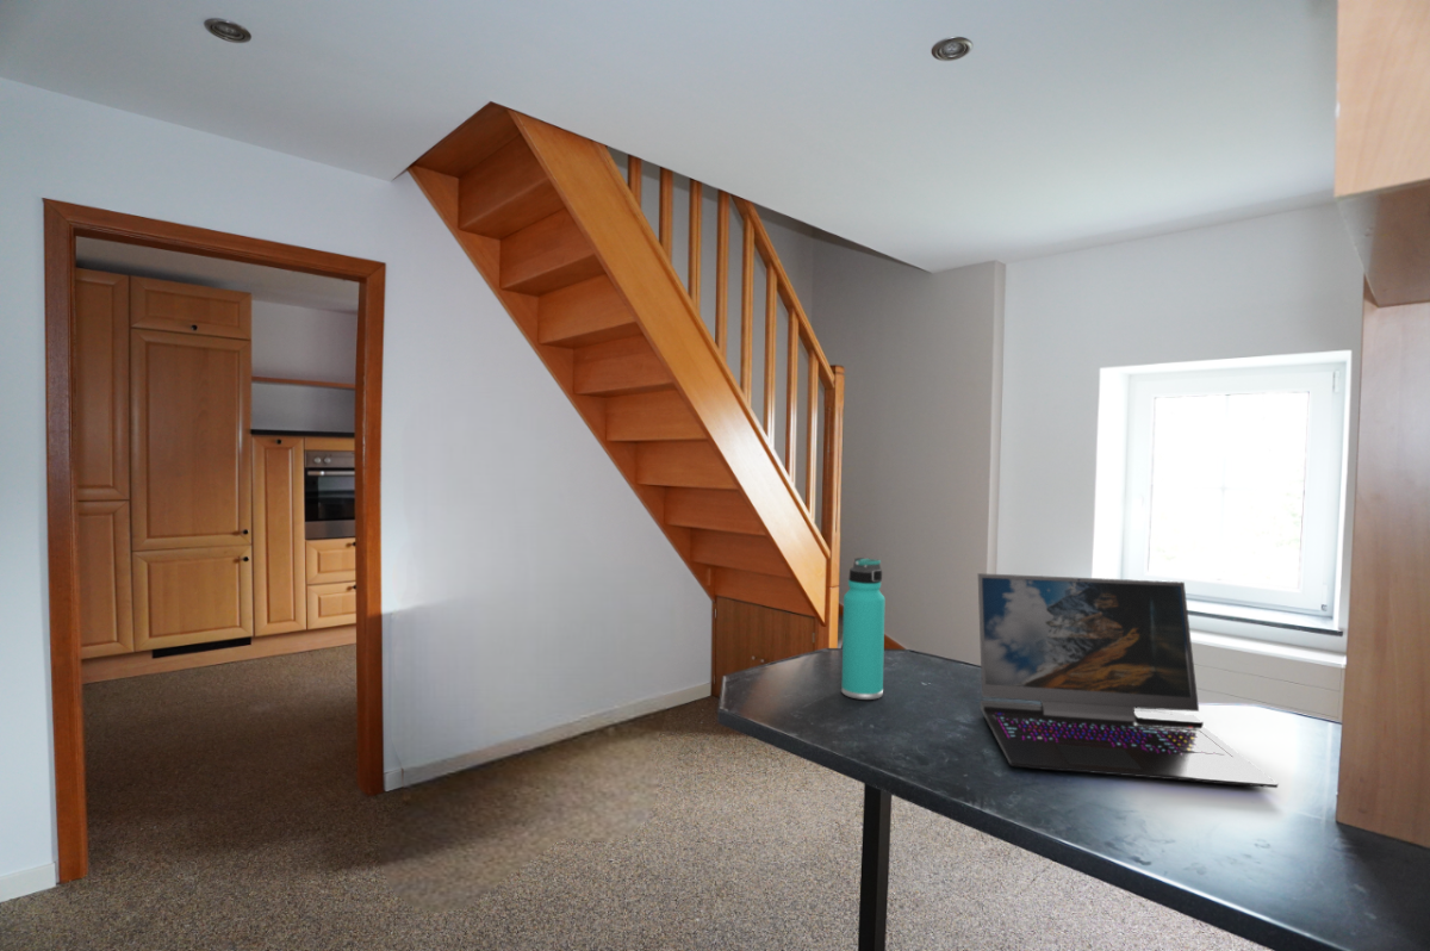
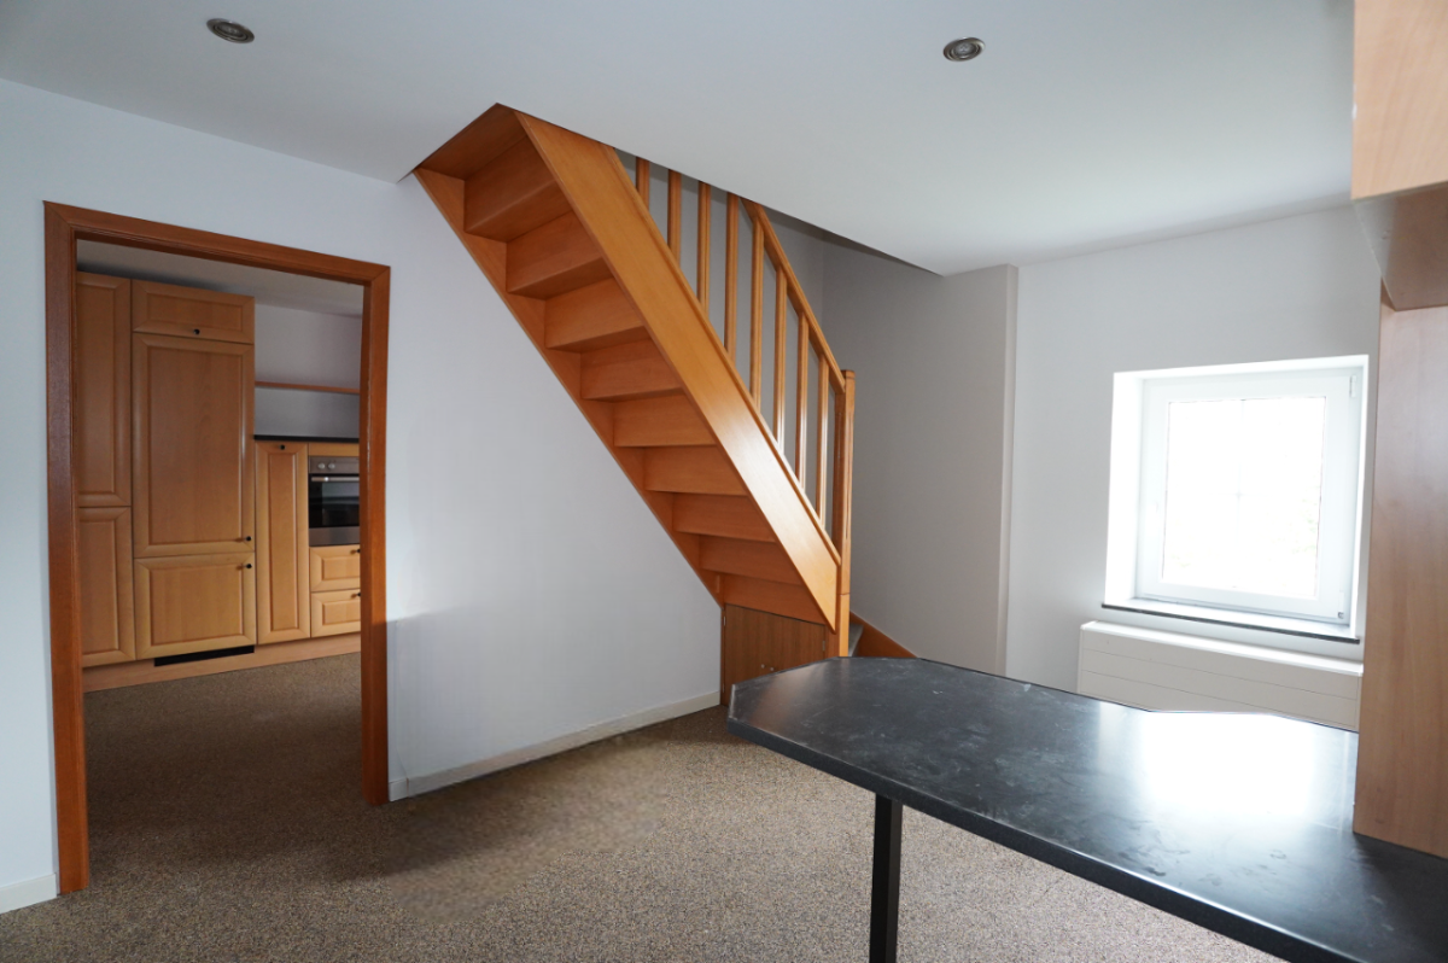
- laptop (1105, 667)
- thermos bottle (863, 626)
